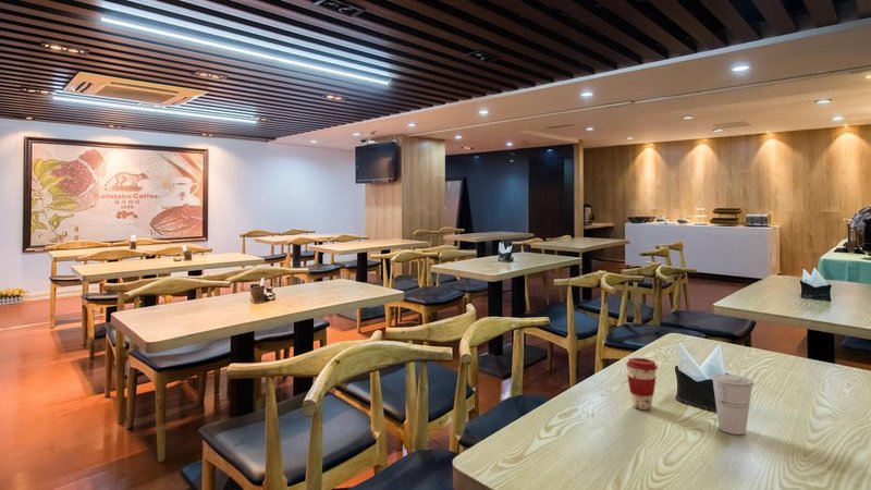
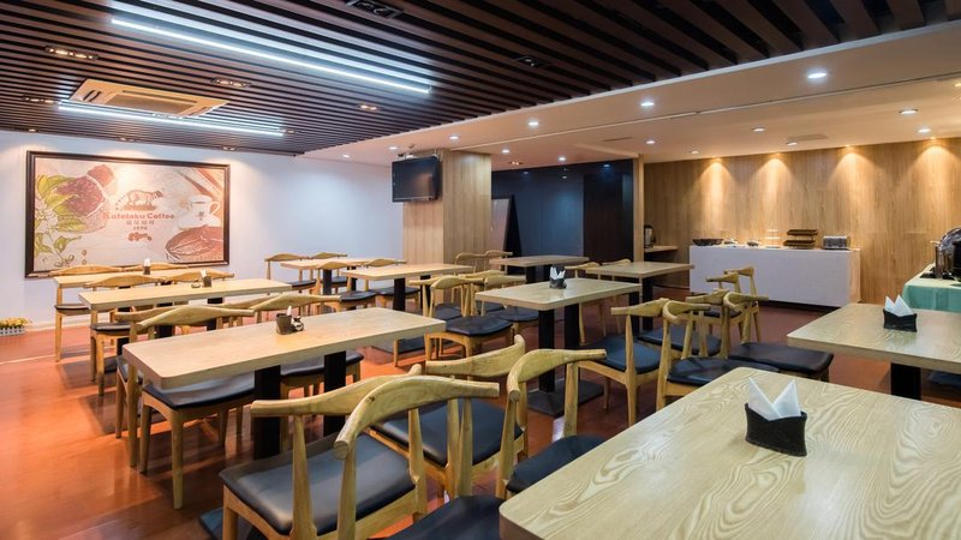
- coffee cup (641, 383)
- cup (732, 403)
